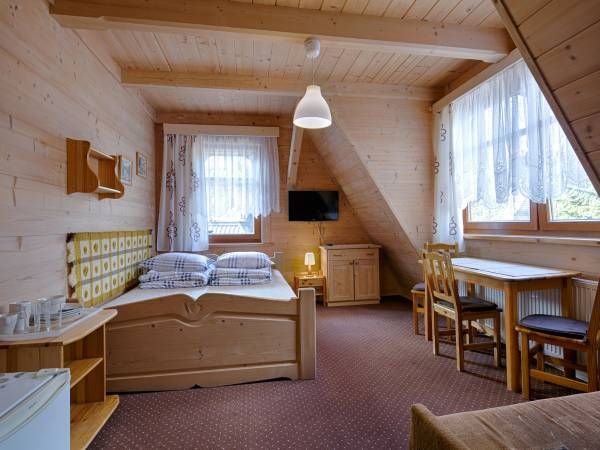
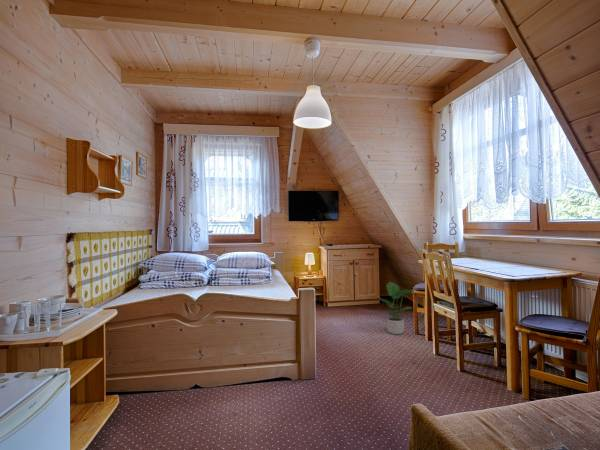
+ potted plant (394, 308)
